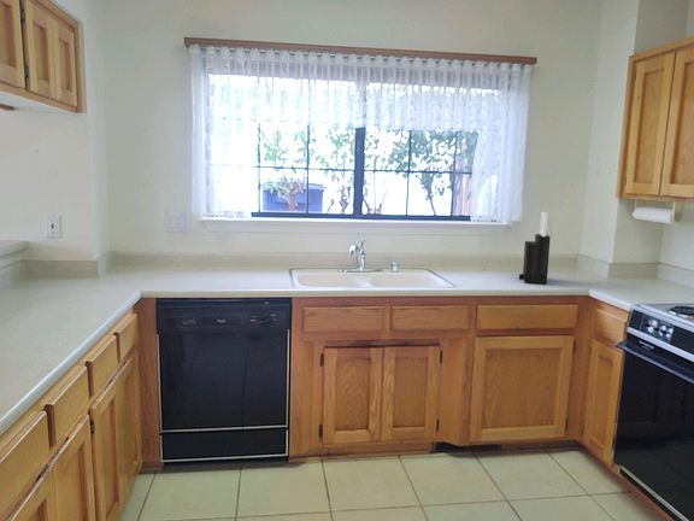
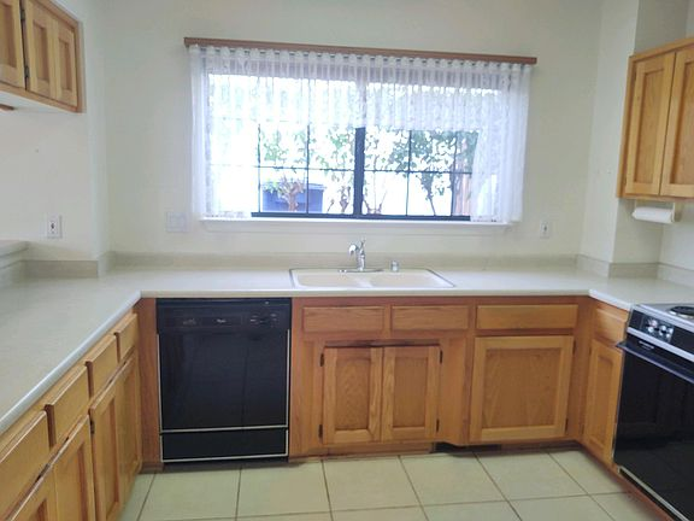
- knife block (534, 246)
